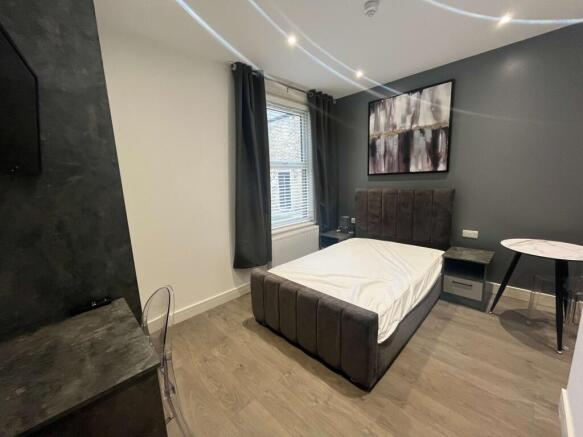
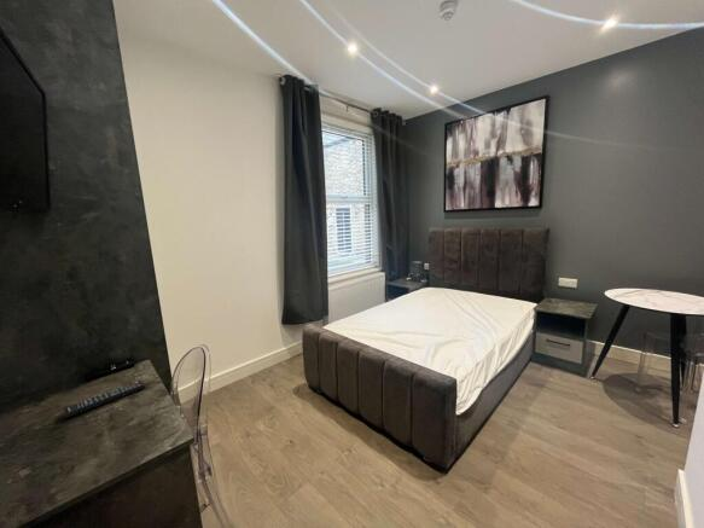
+ remote control (107, 398)
